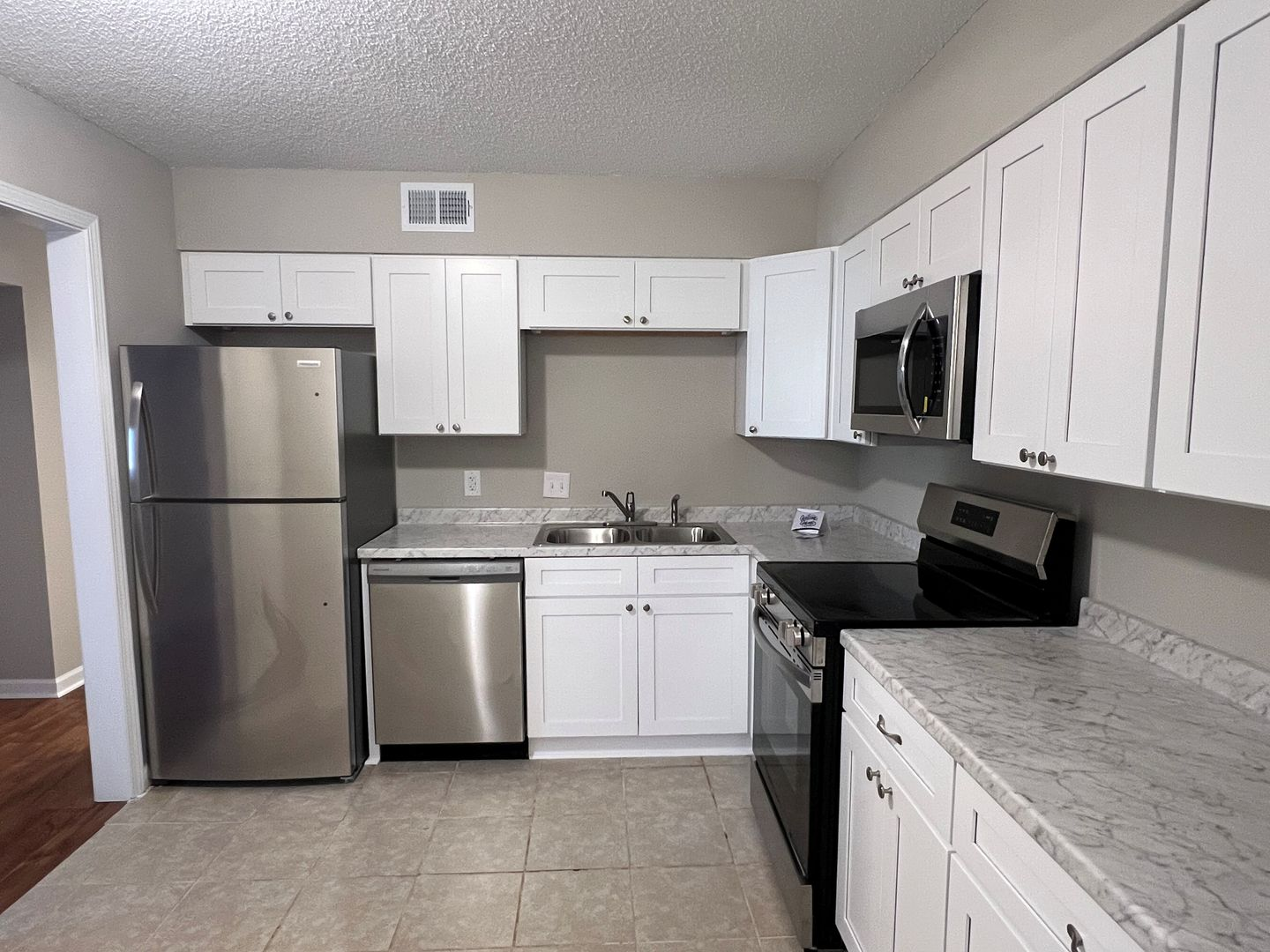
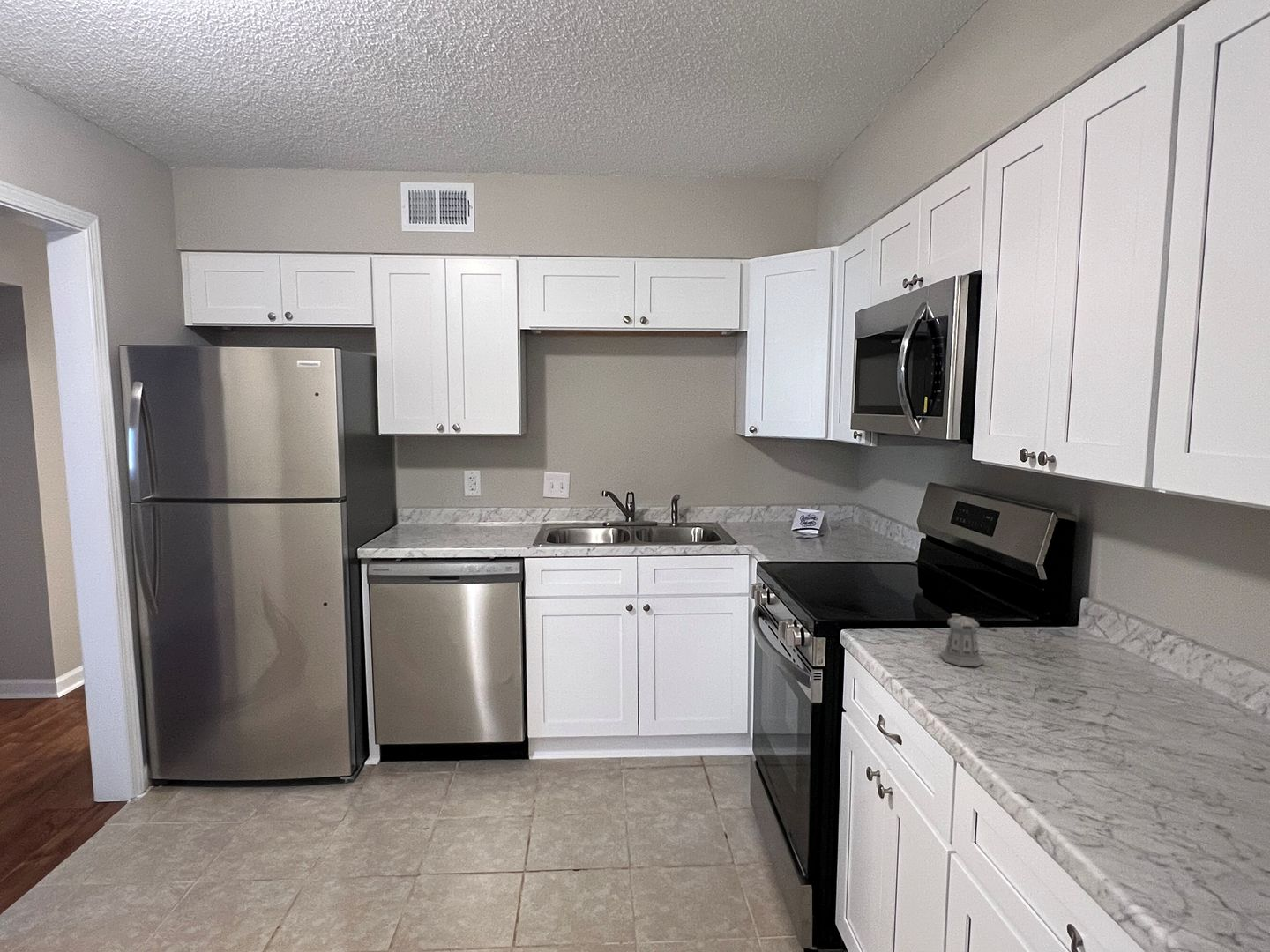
+ pepper shaker (966, 638)
